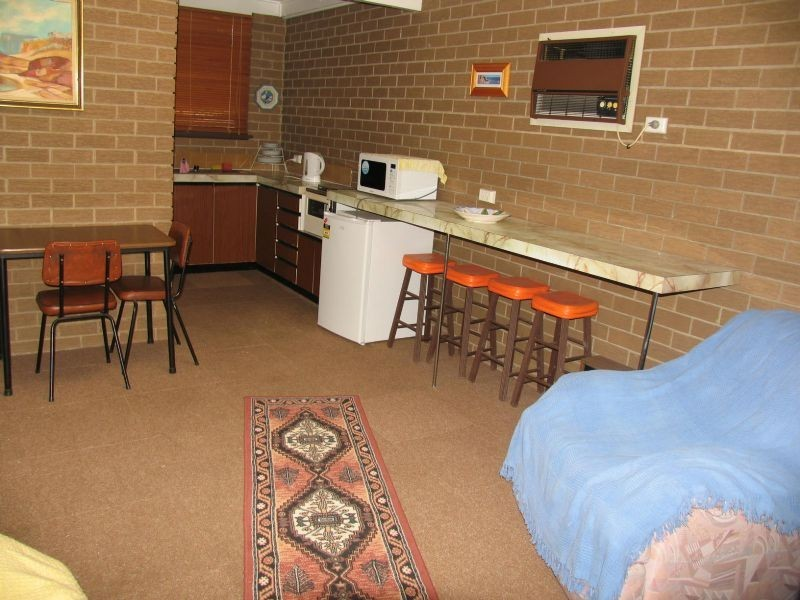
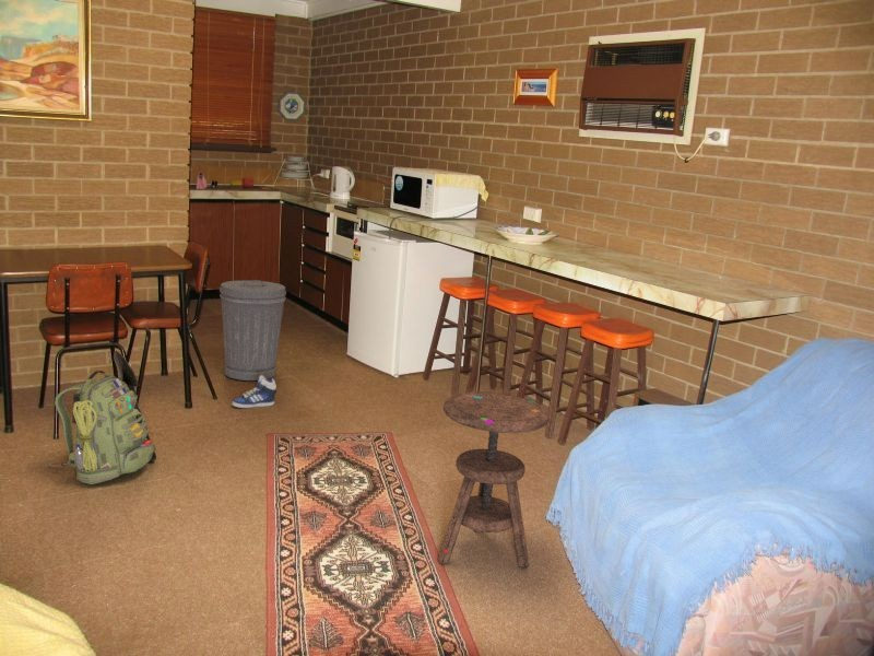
+ trash can (251, 327)
+ backpack (104, 410)
+ sneaker (253, 389)
+ side table (488, 480)
